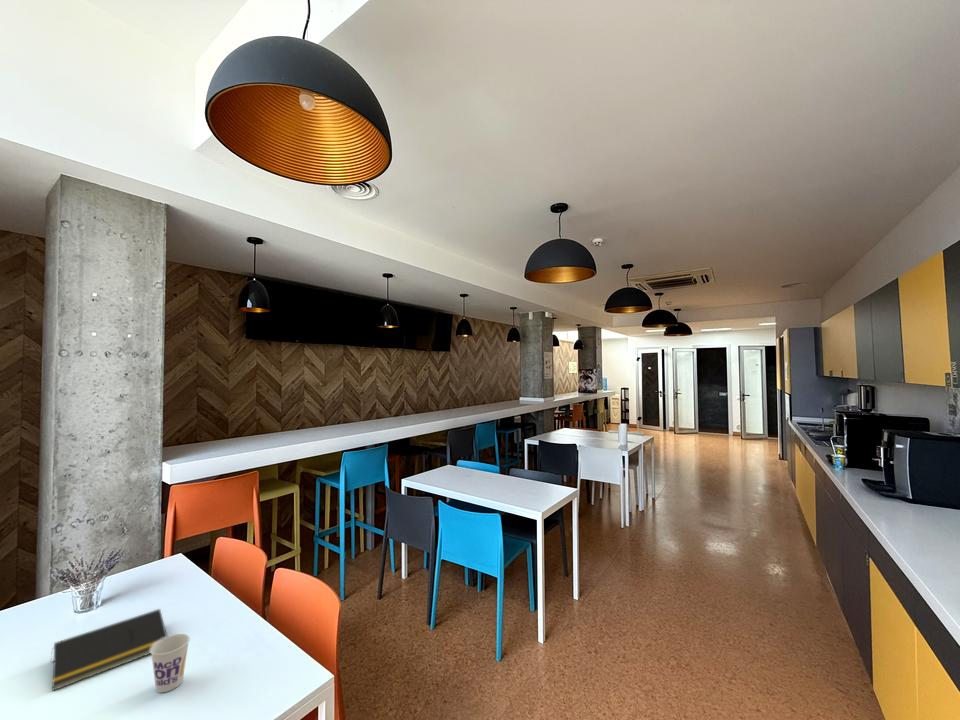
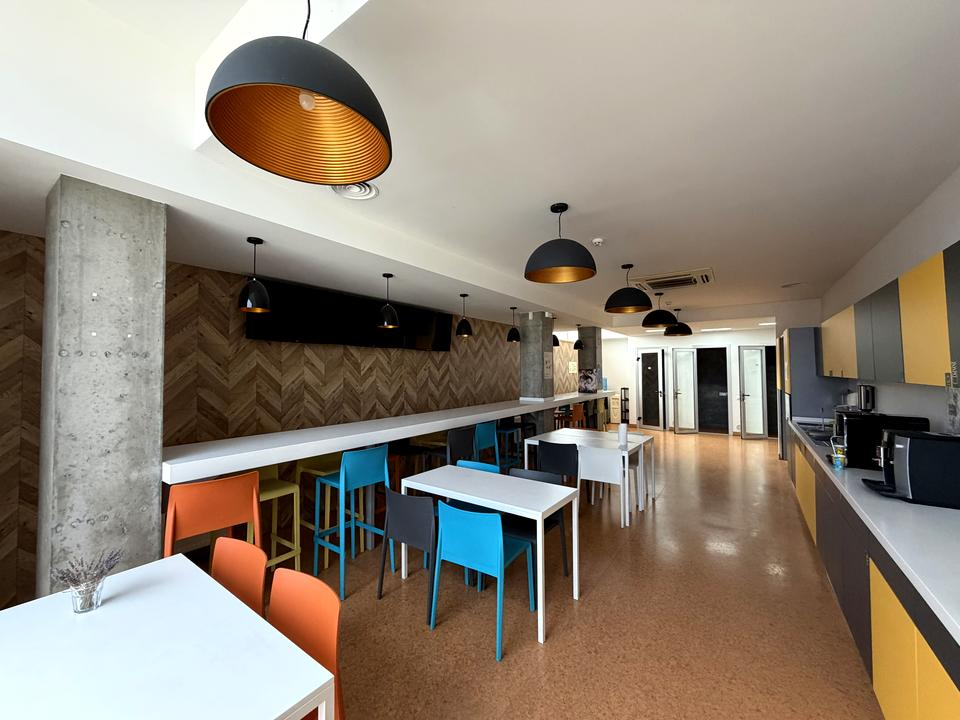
- cup (170, 663)
- notepad (112, 644)
